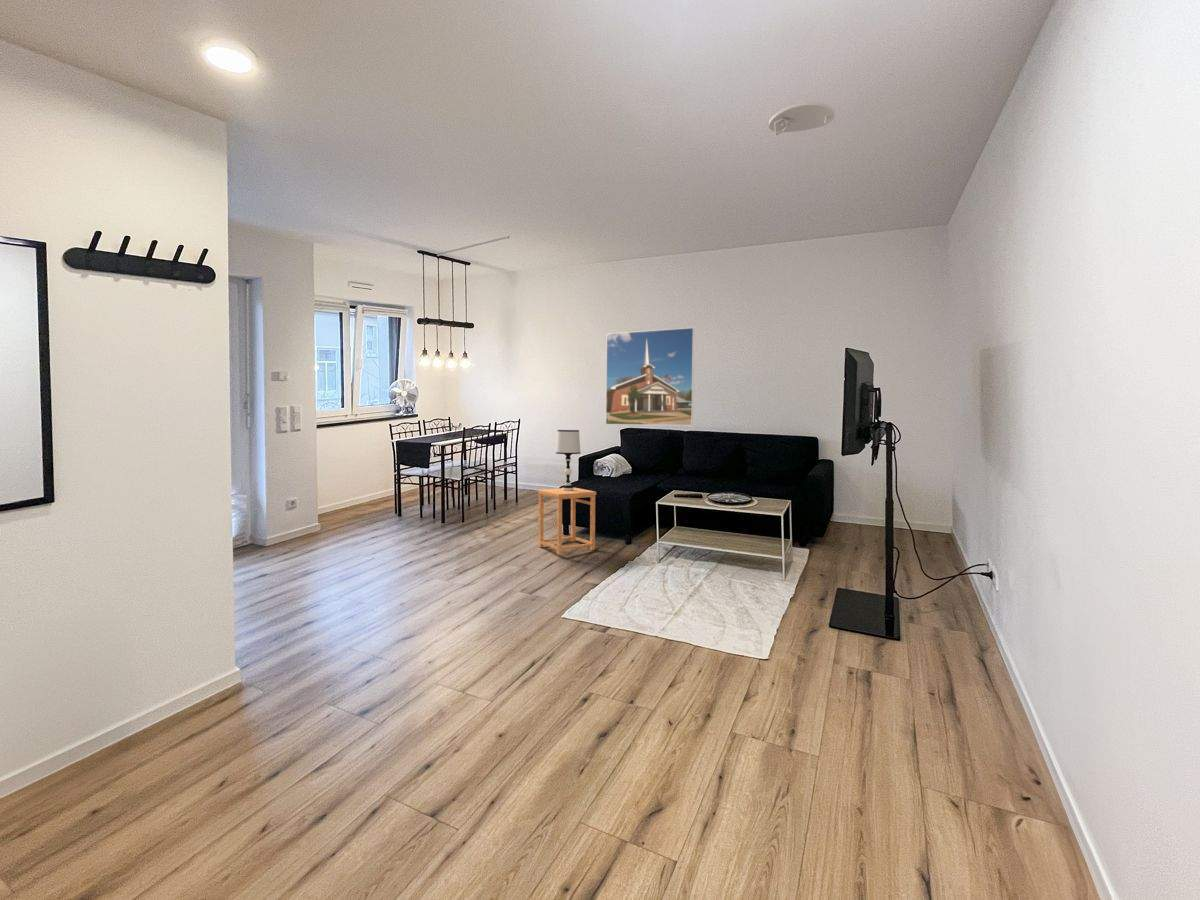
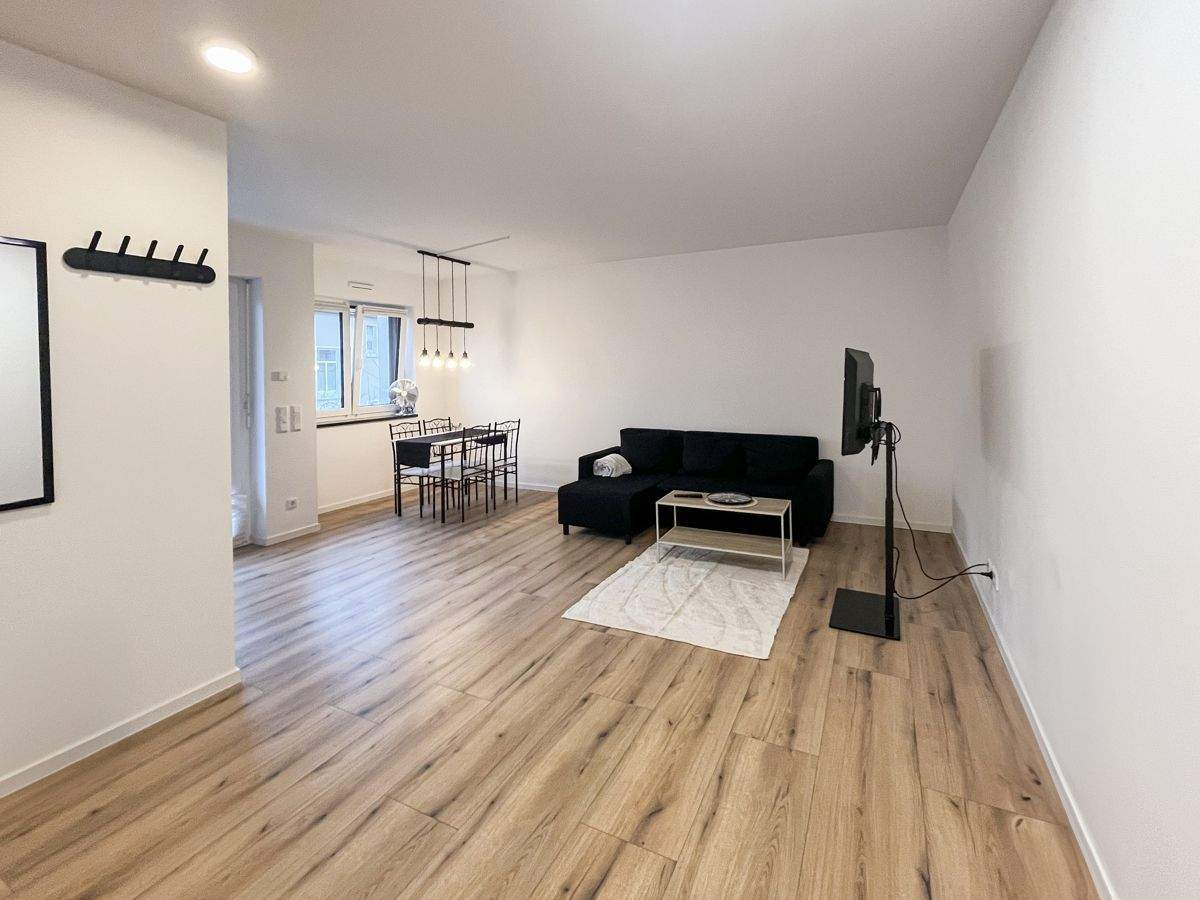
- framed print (648, 378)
- smoke detector (801, 121)
- side table (571, 519)
- table lamp (568, 460)
